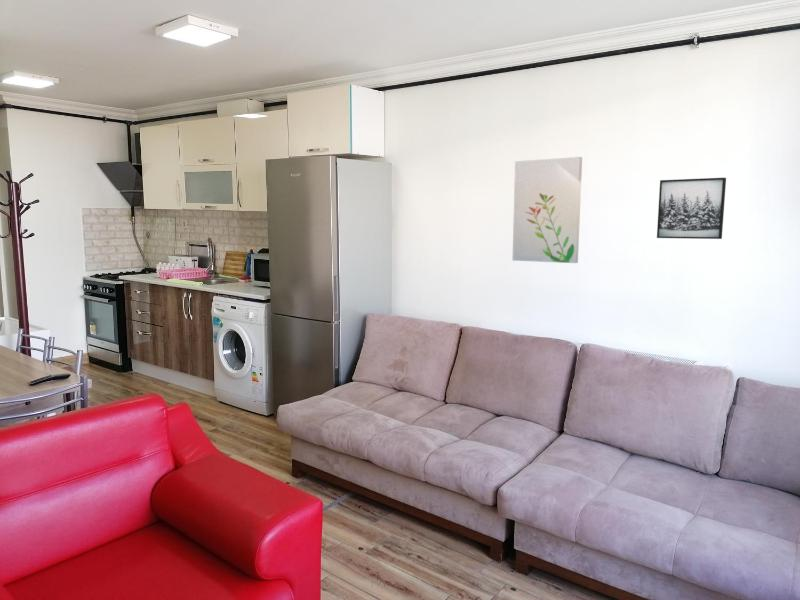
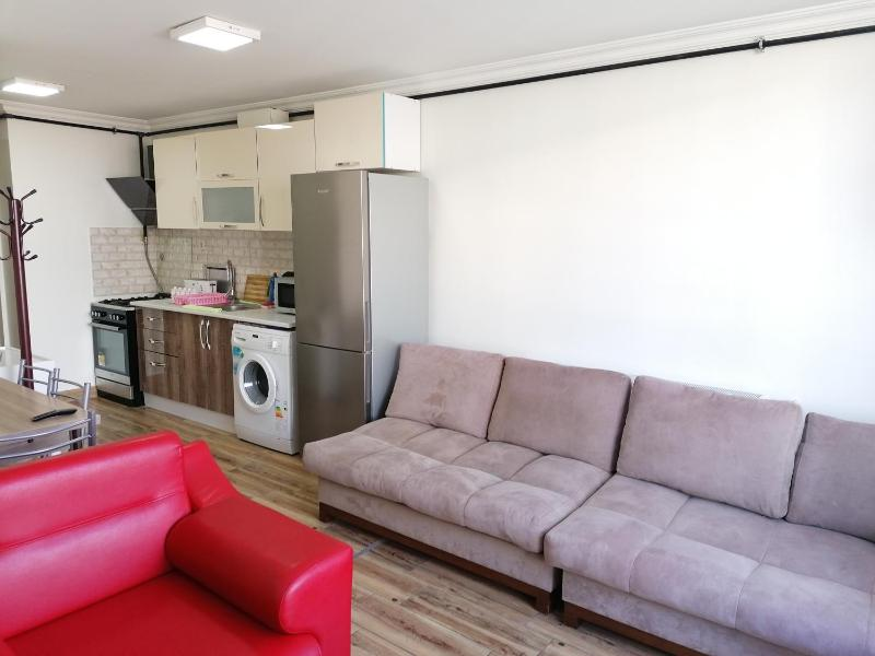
- wall art (545, 211)
- wall art (690, 208)
